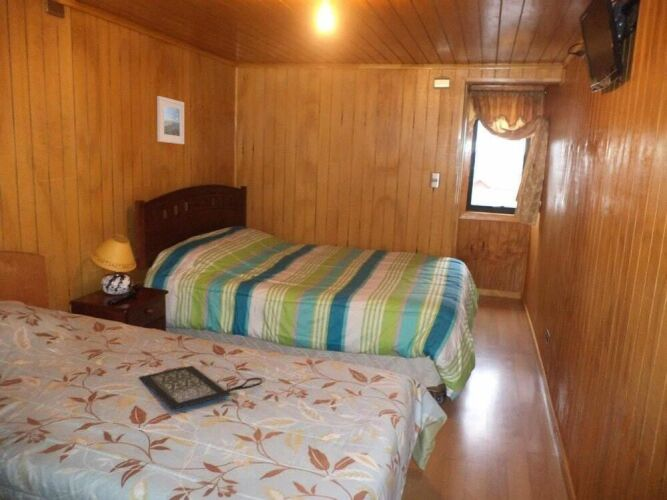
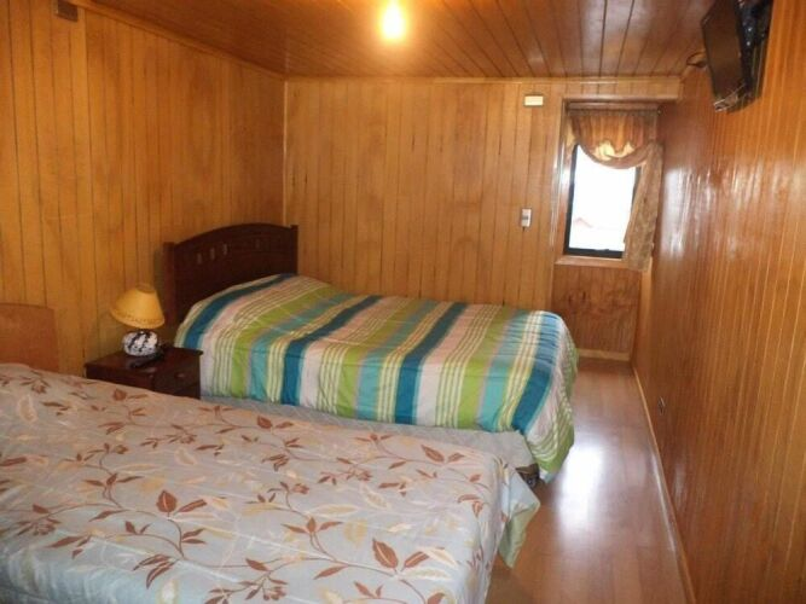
- clutch bag (187, 386)
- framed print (171, 121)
